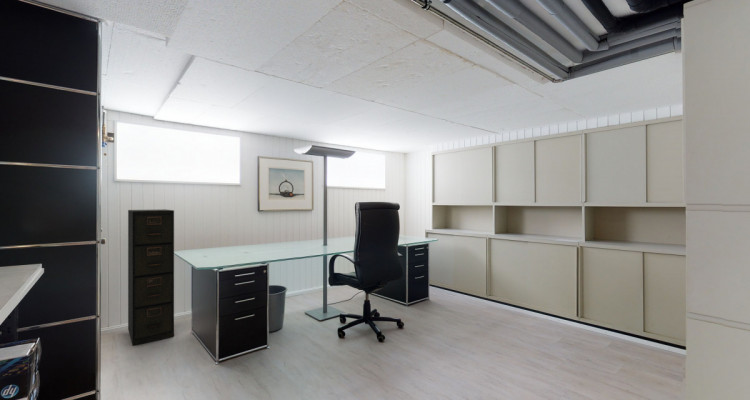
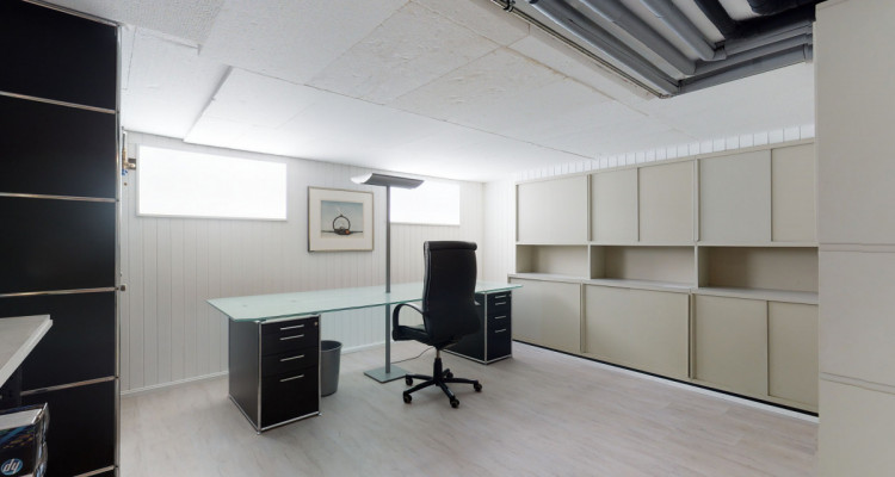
- filing cabinet (150, 271)
